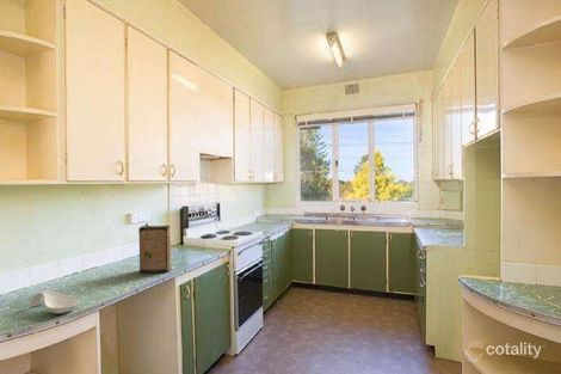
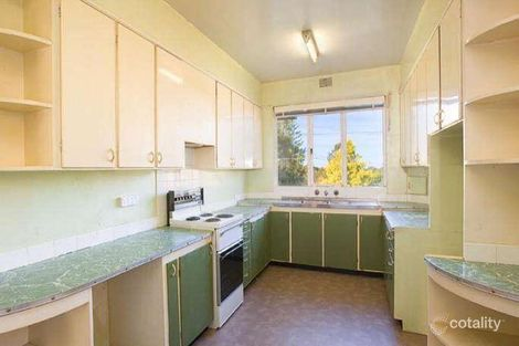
- cereal box (155, 246)
- spoon rest (53, 301)
